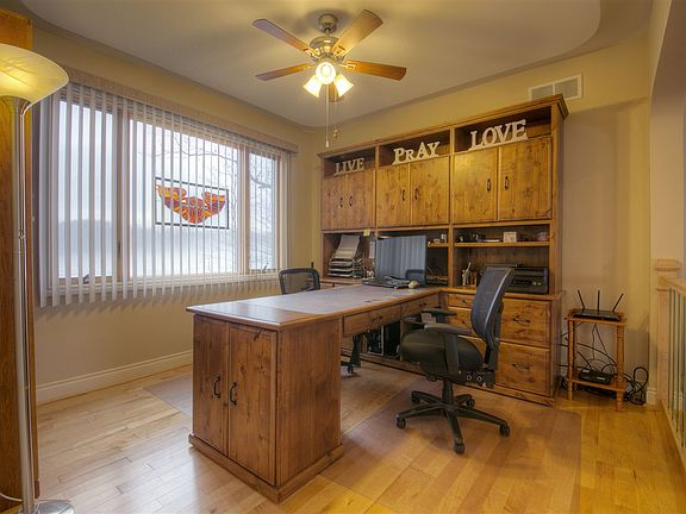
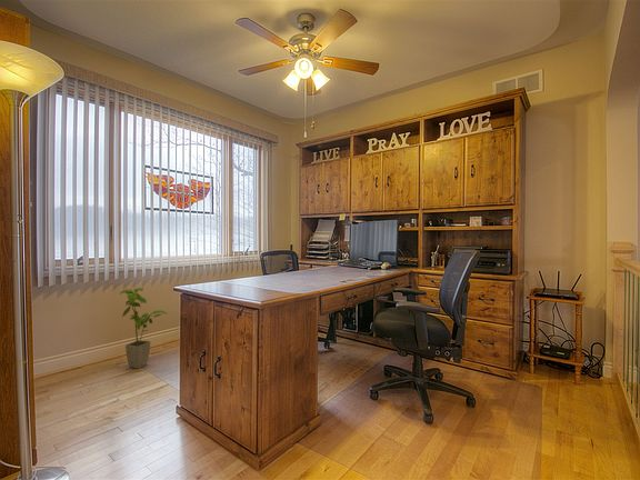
+ house plant (139, 328)
